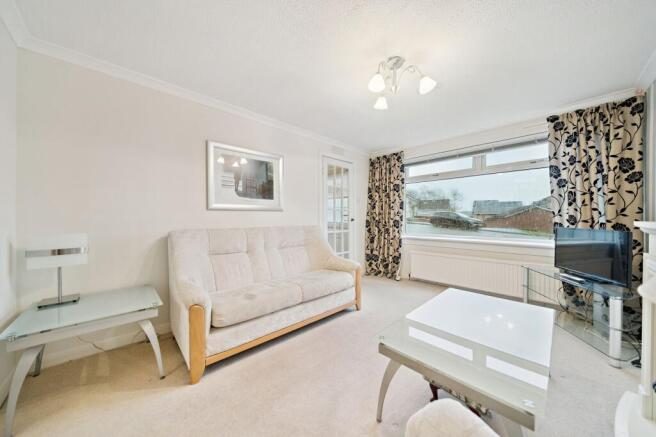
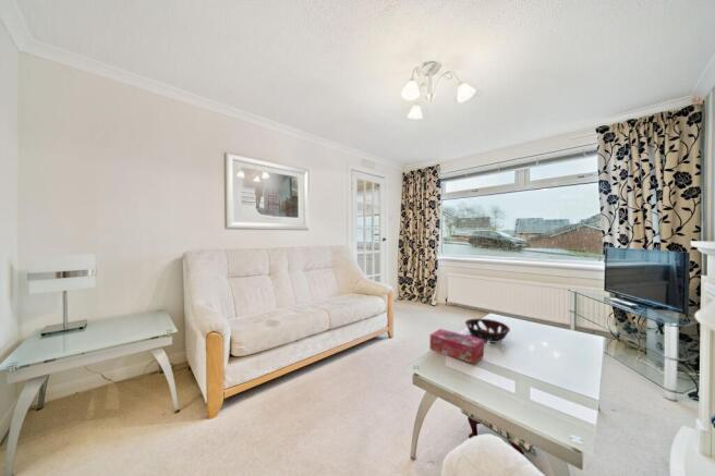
+ tissue box (456, 344)
+ decorative bowl (486, 331)
